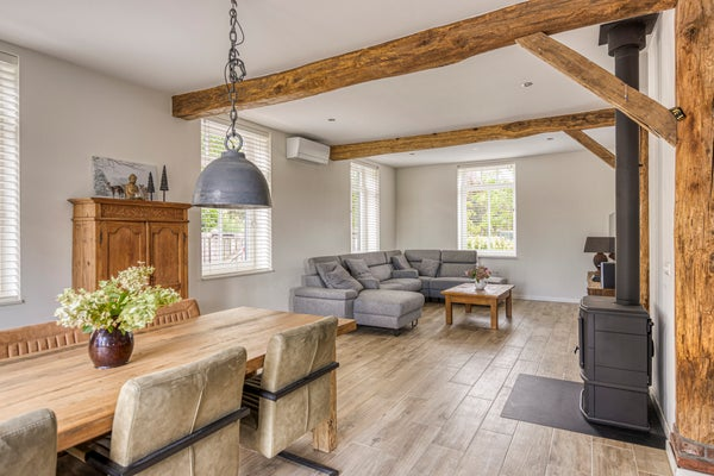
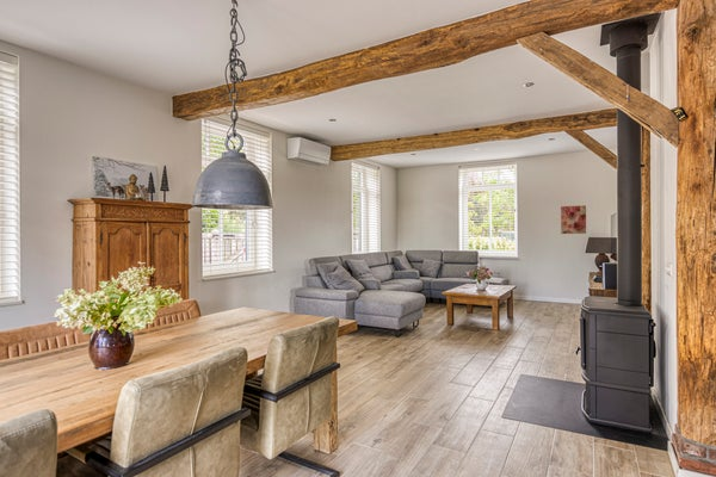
+ wall art (573, 219)
